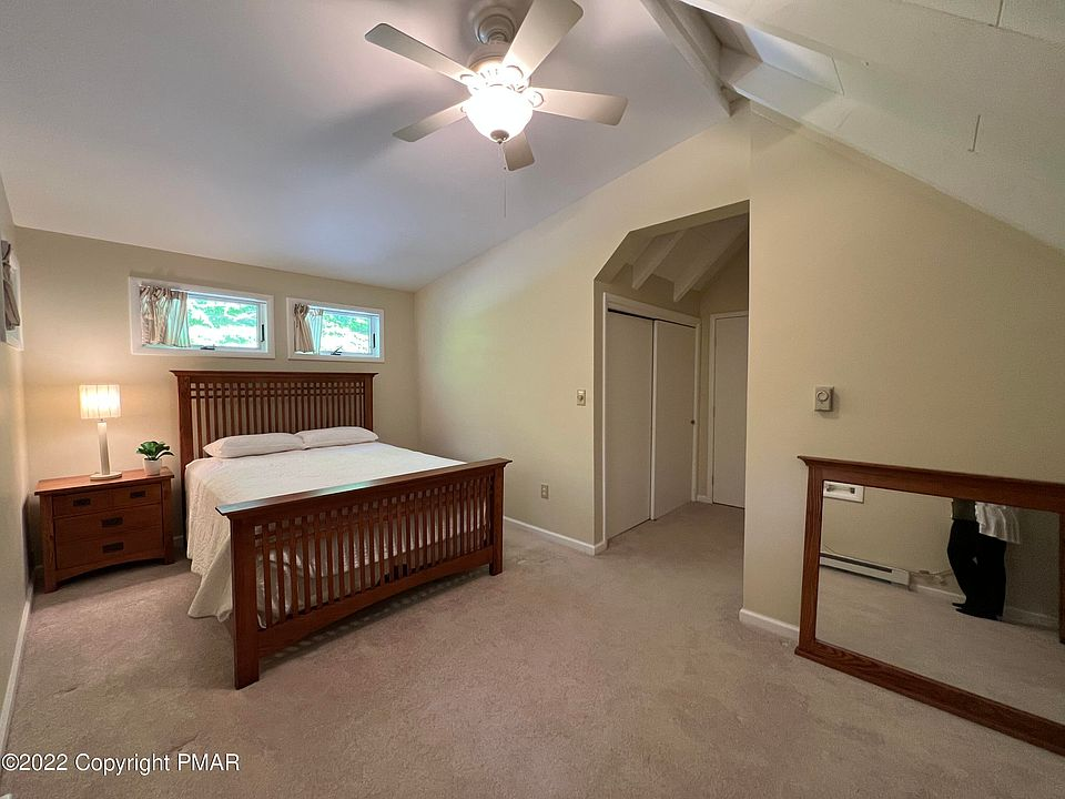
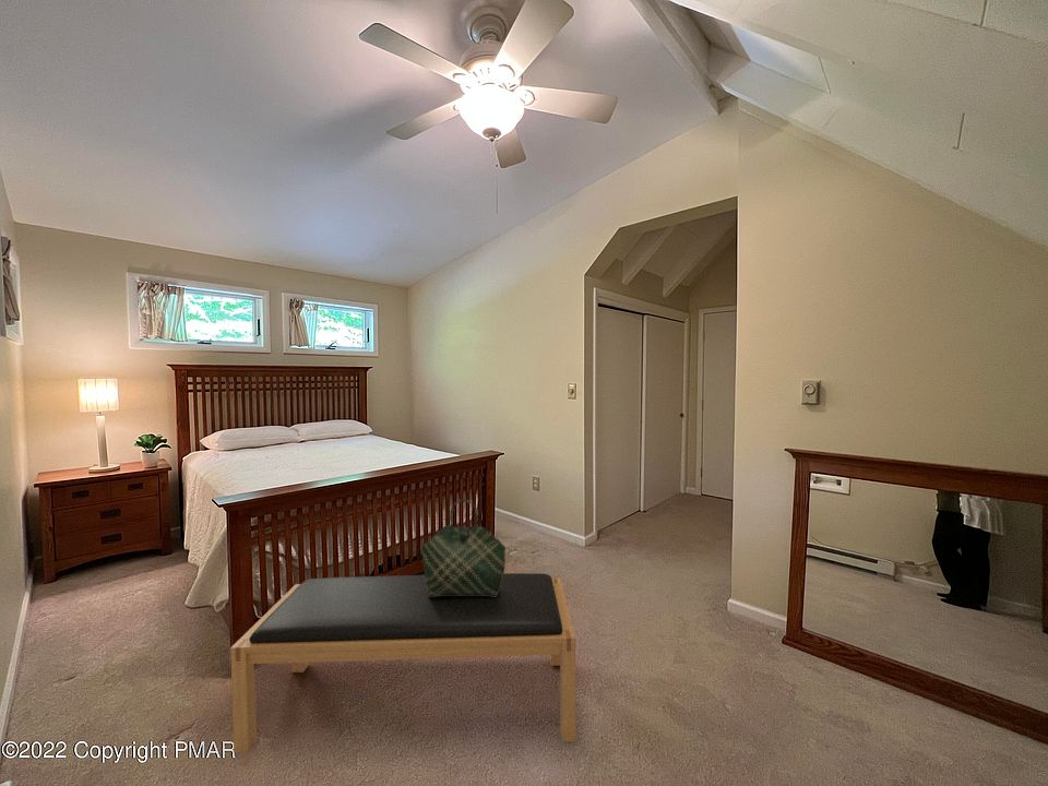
+ tote bag (462, 546)
+ bench (419, 647)
